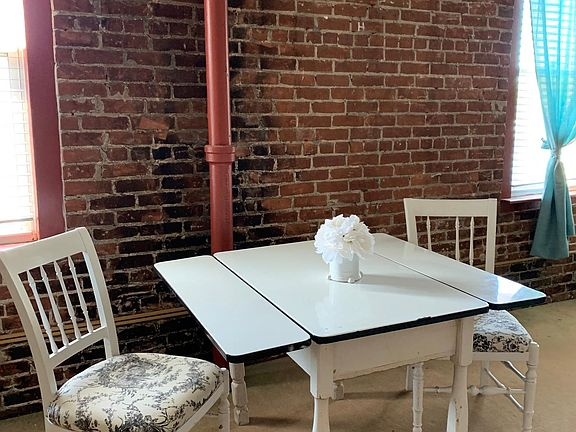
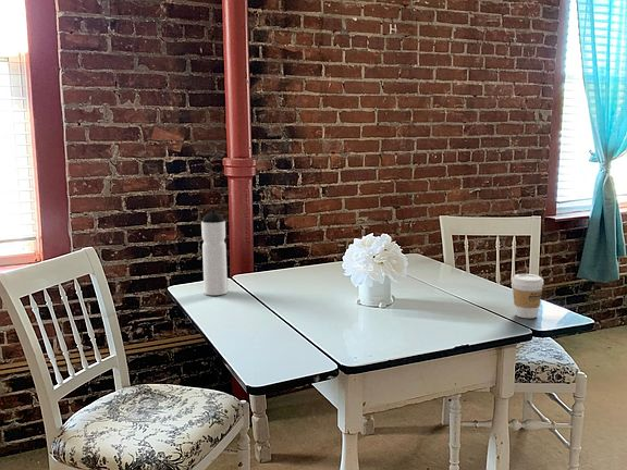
+ coffee cup (527, 295)
+ water bottle (214, 251)
